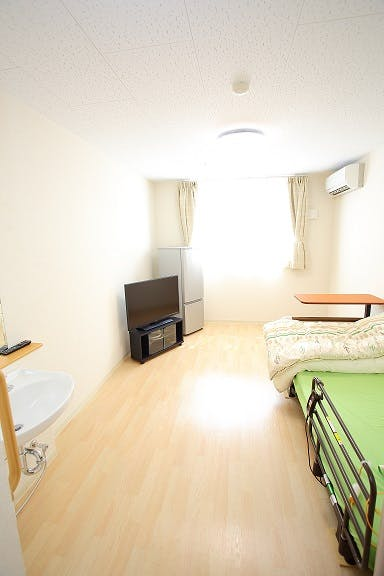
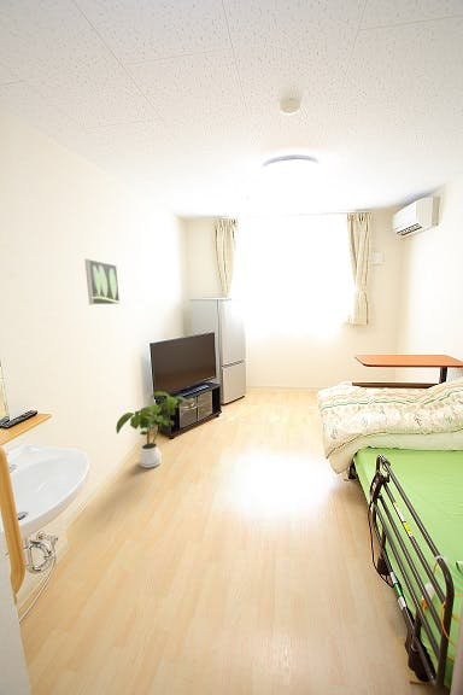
+ house plant (160, 426)
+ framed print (104, 284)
